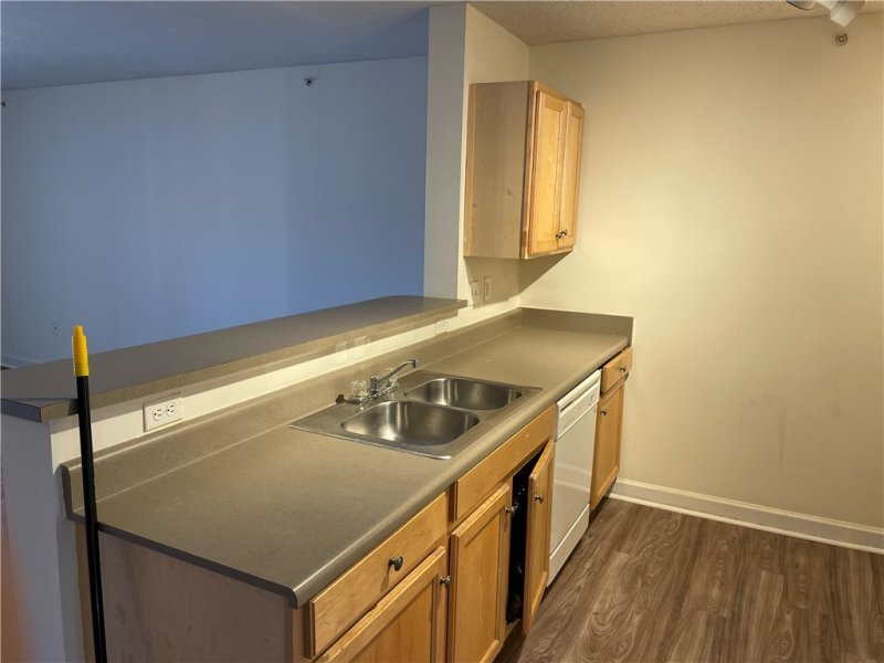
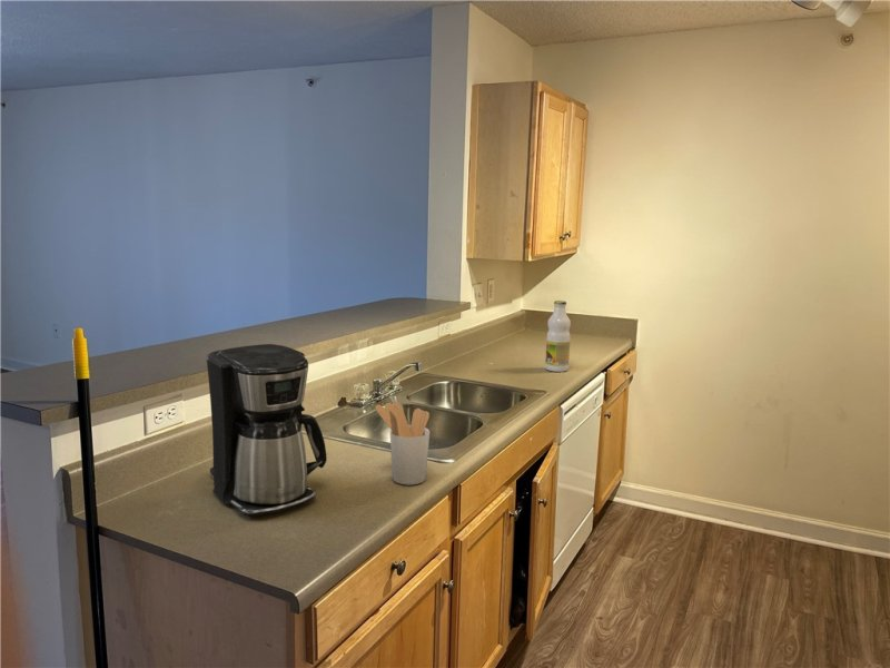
+ bottle (558, 335)
+ utensil holder (402, 440)
+ coffee maker (267, 419)
